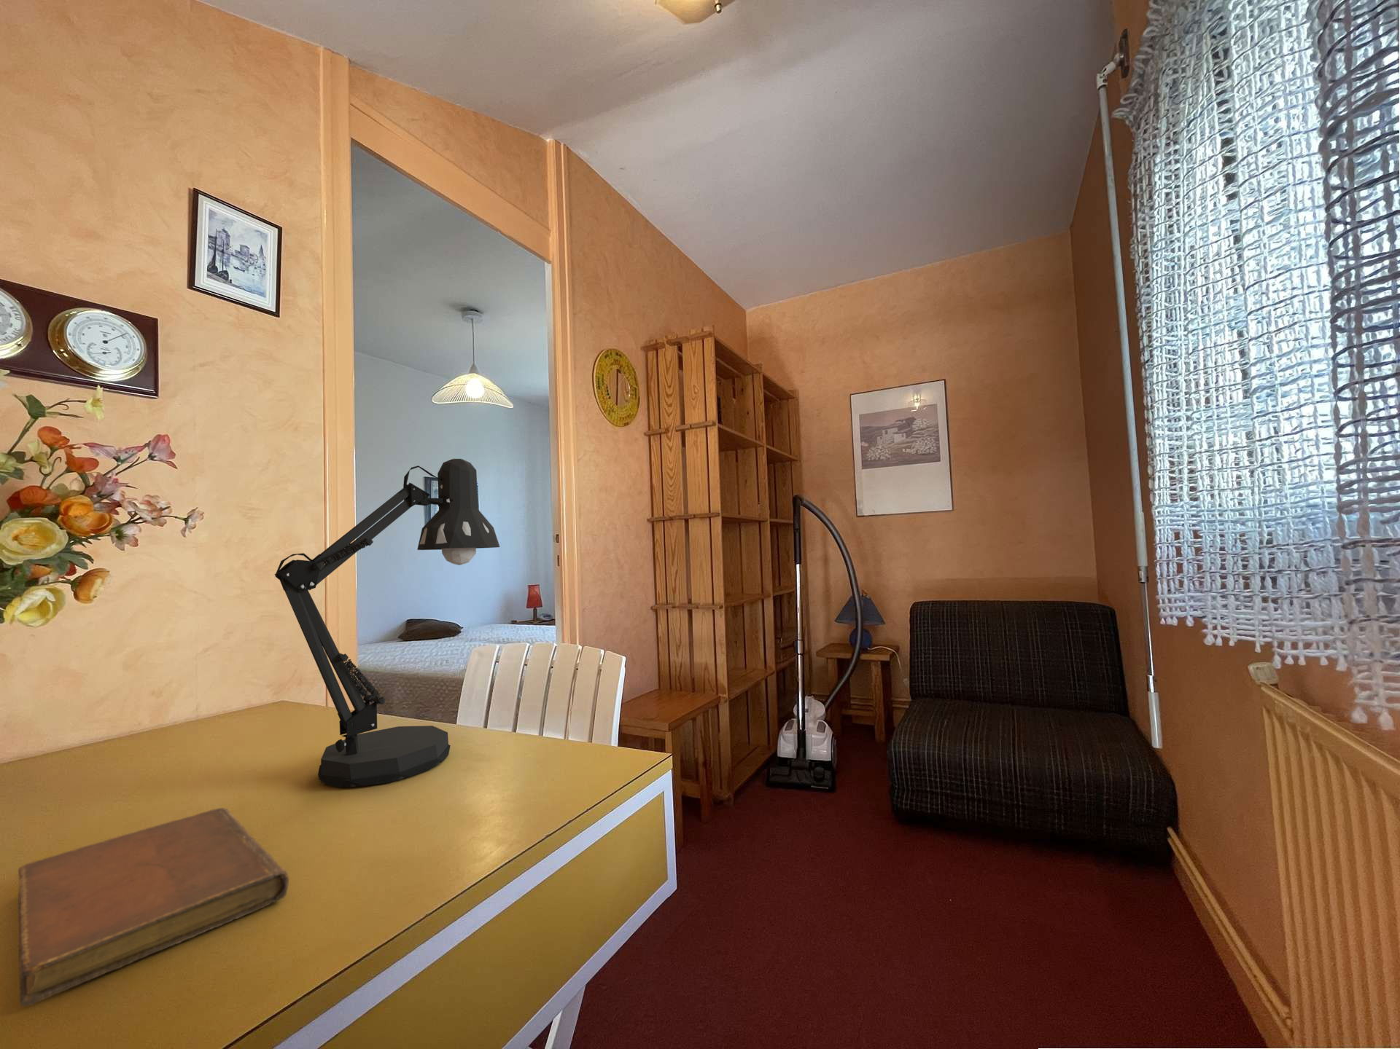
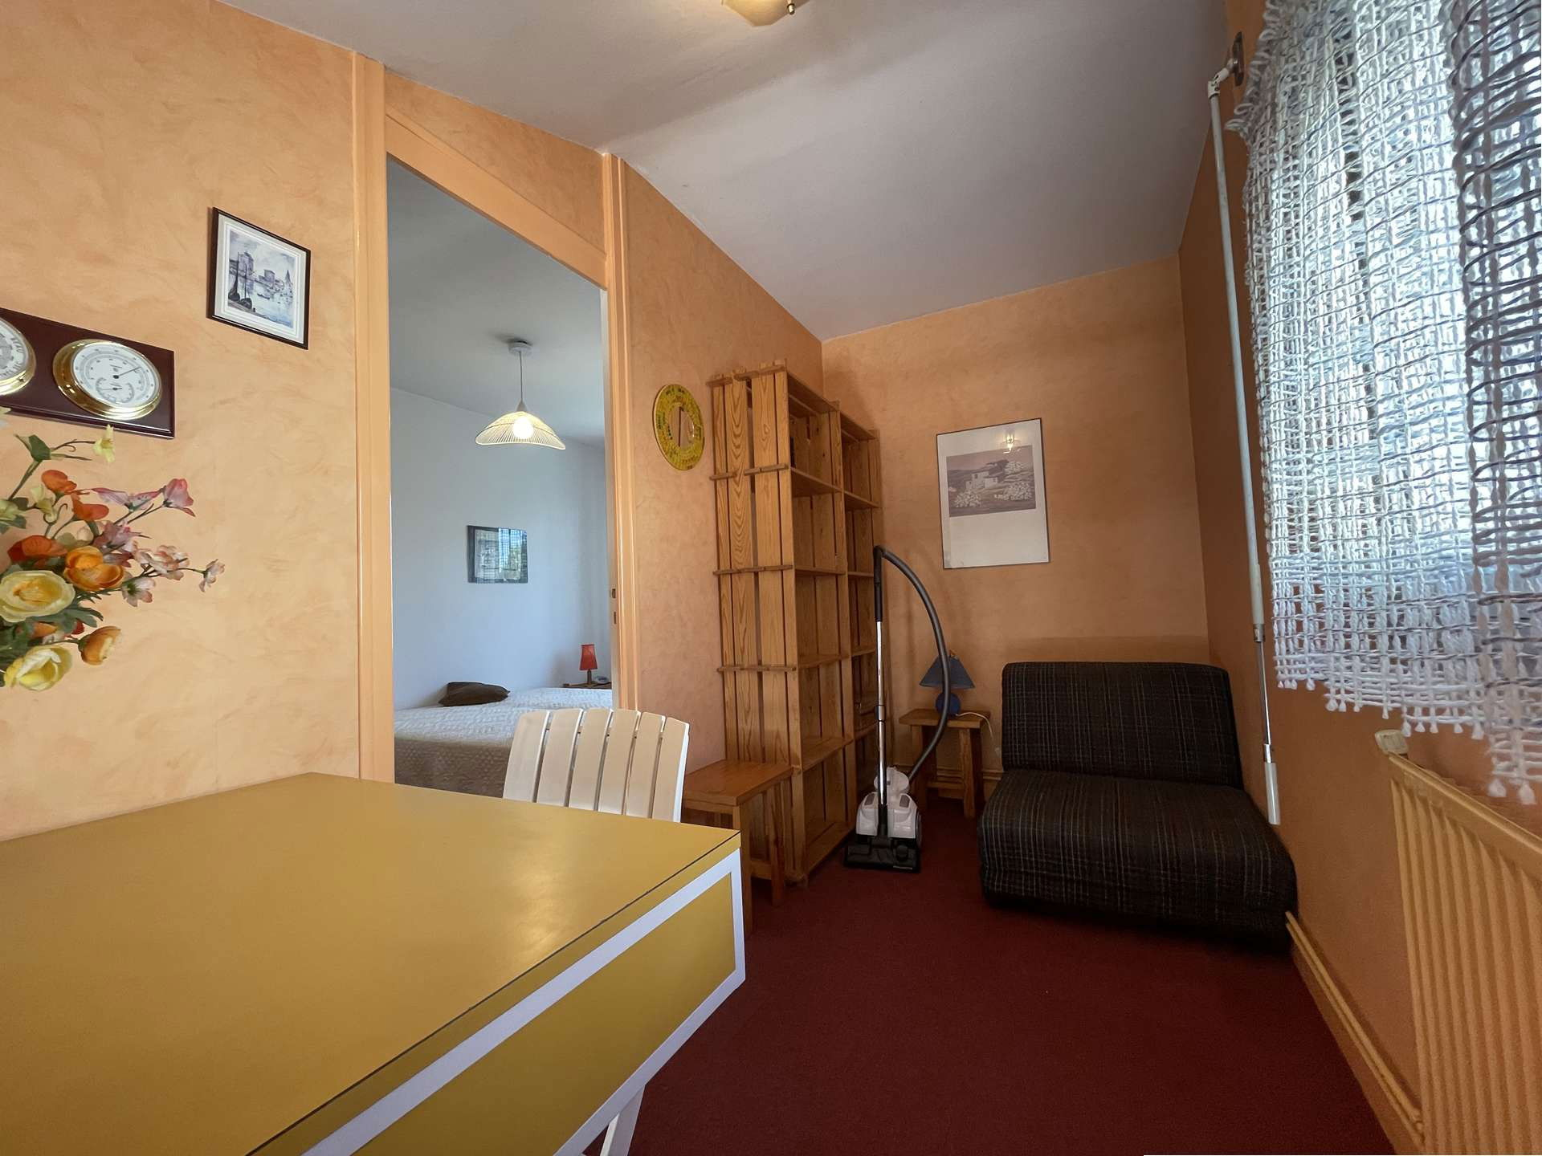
- desk lamp (417, 549)
- notebook (150, 880)
